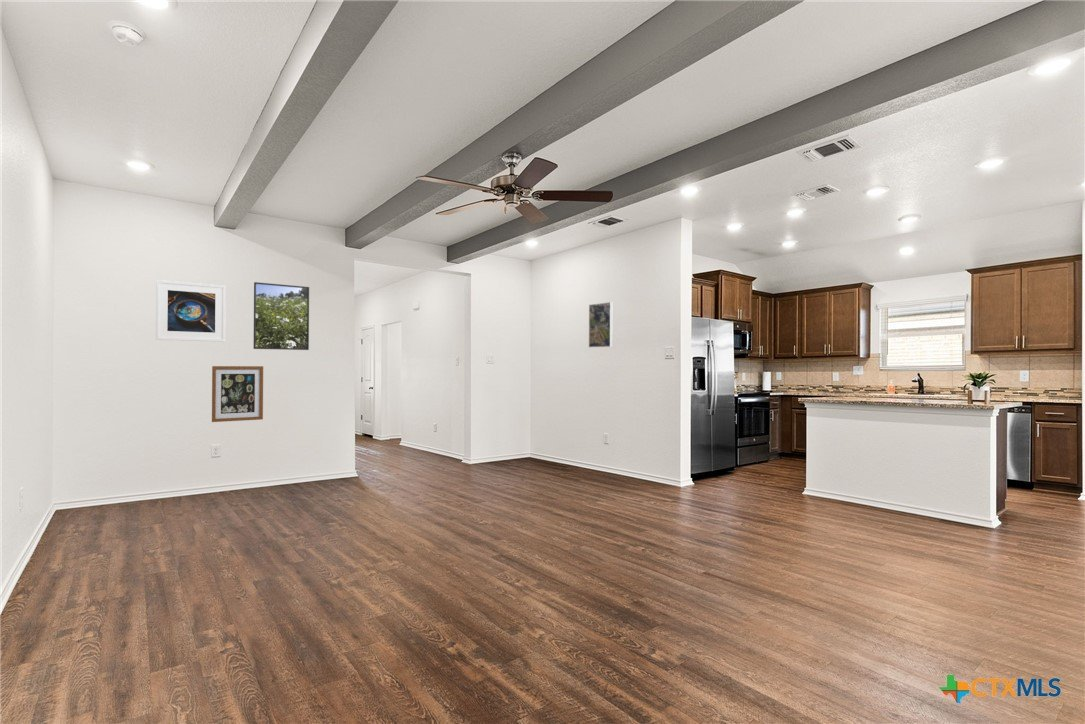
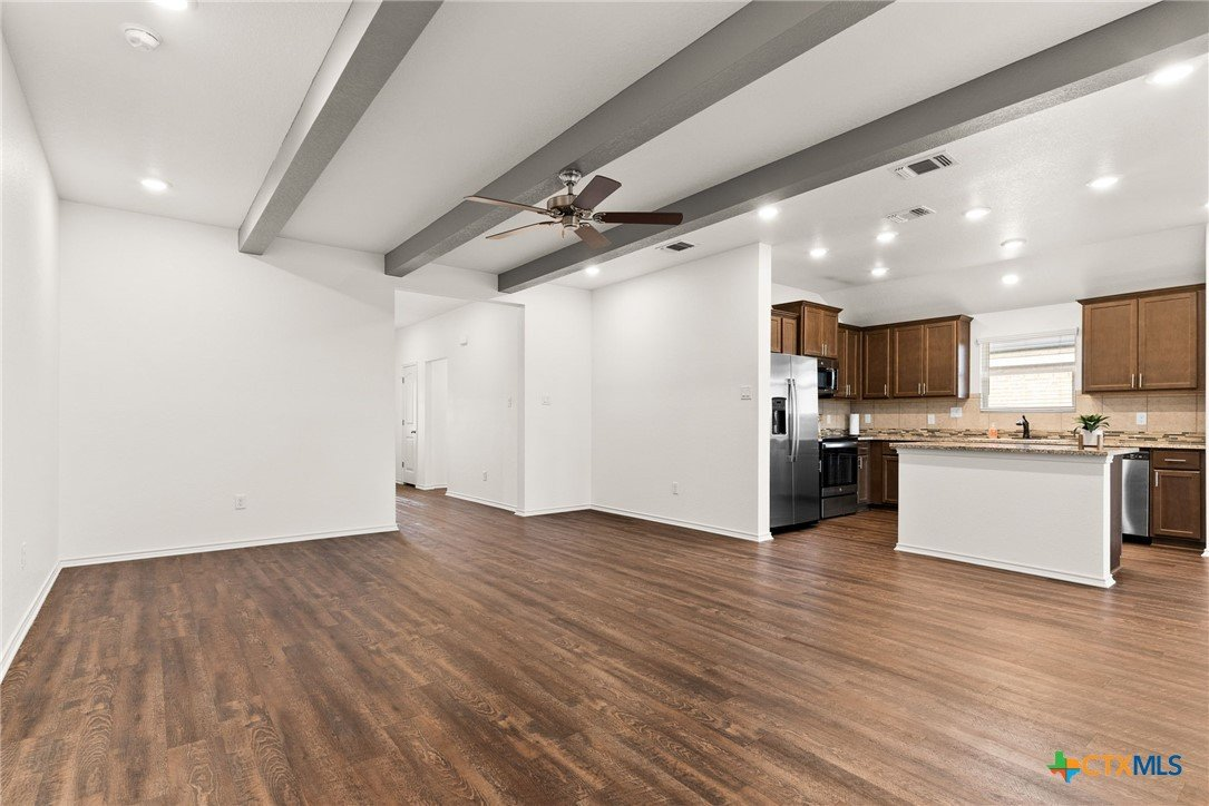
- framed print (191, 311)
- wall art (238, 393)
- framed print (282, 317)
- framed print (600, 325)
